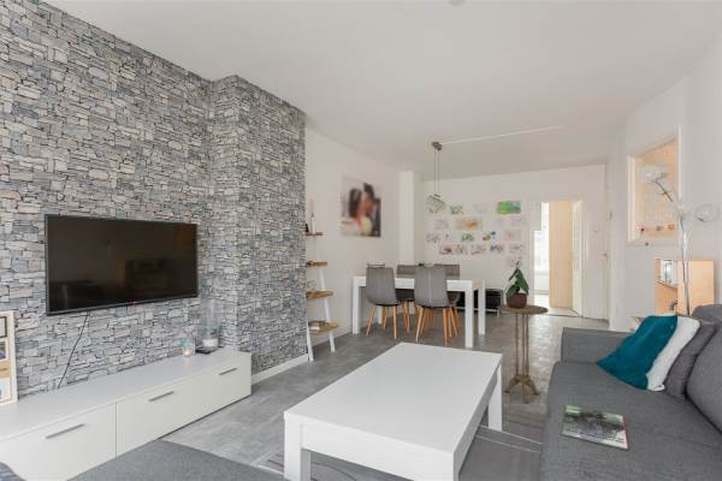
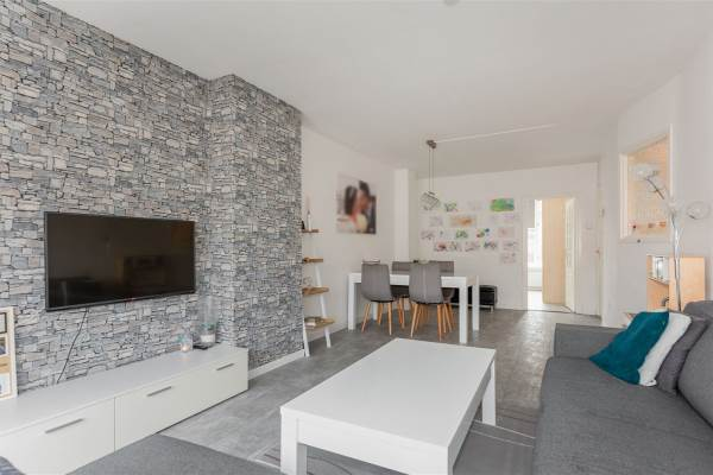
- potted plant (516, 284)
- magazine (593, 424)
- side table (522, 351)
